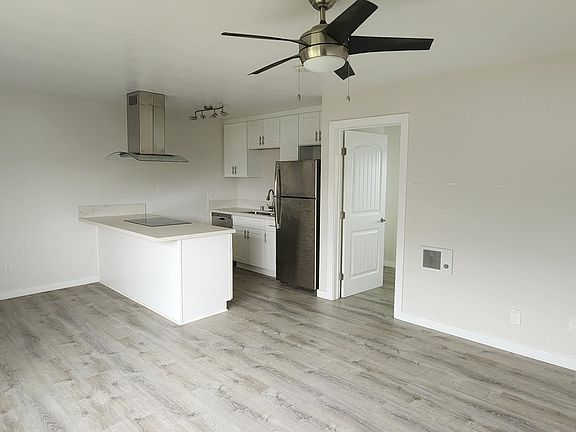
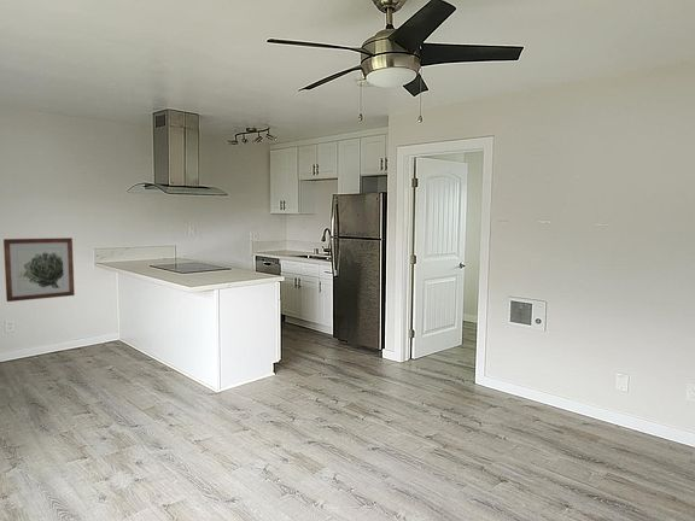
+ wall art (40, 268)
